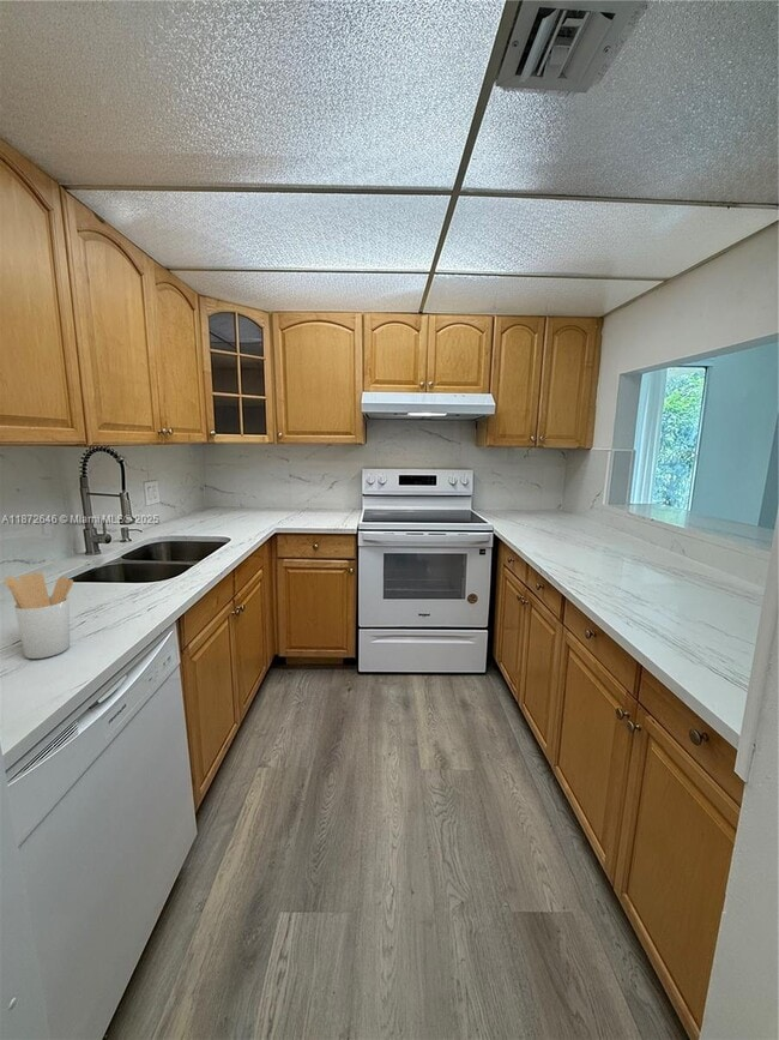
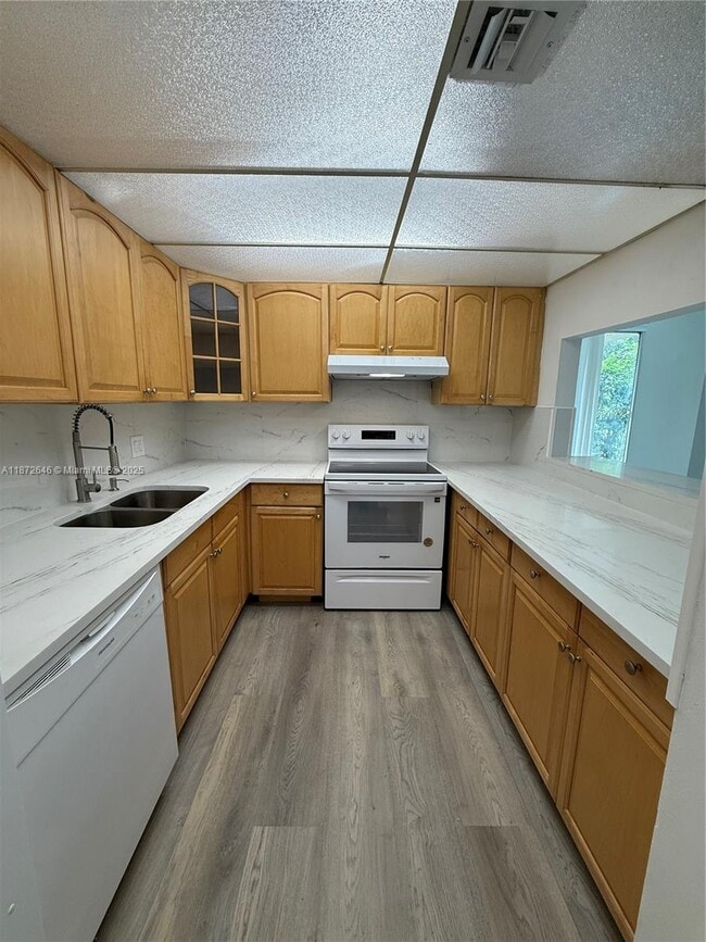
- utensil holder (37, 612)
